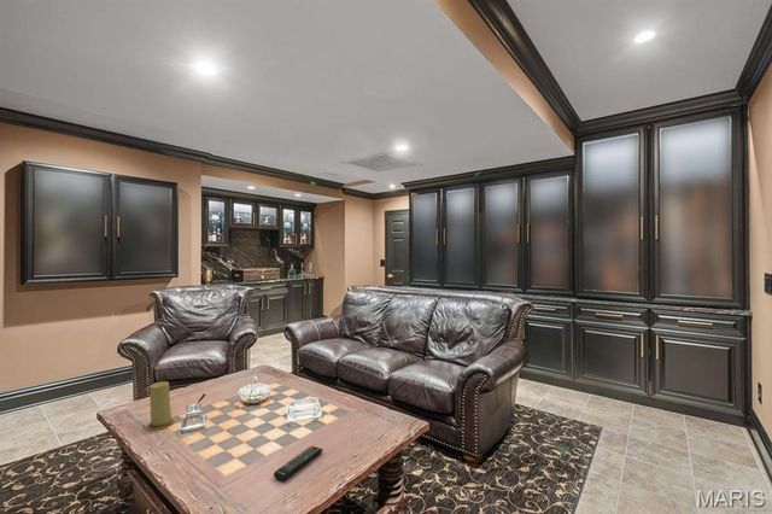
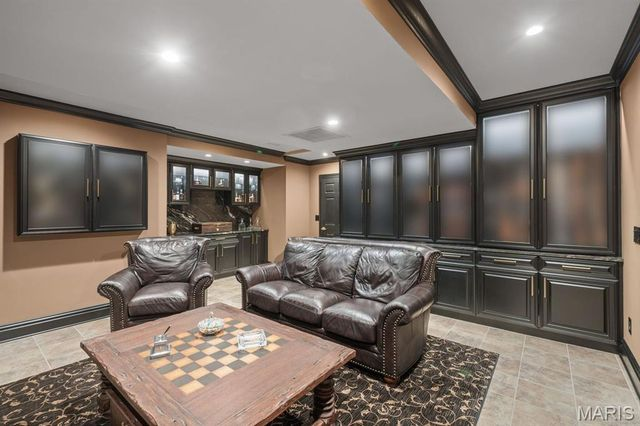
- candle (160, 403)
- remote control (299, 461)
